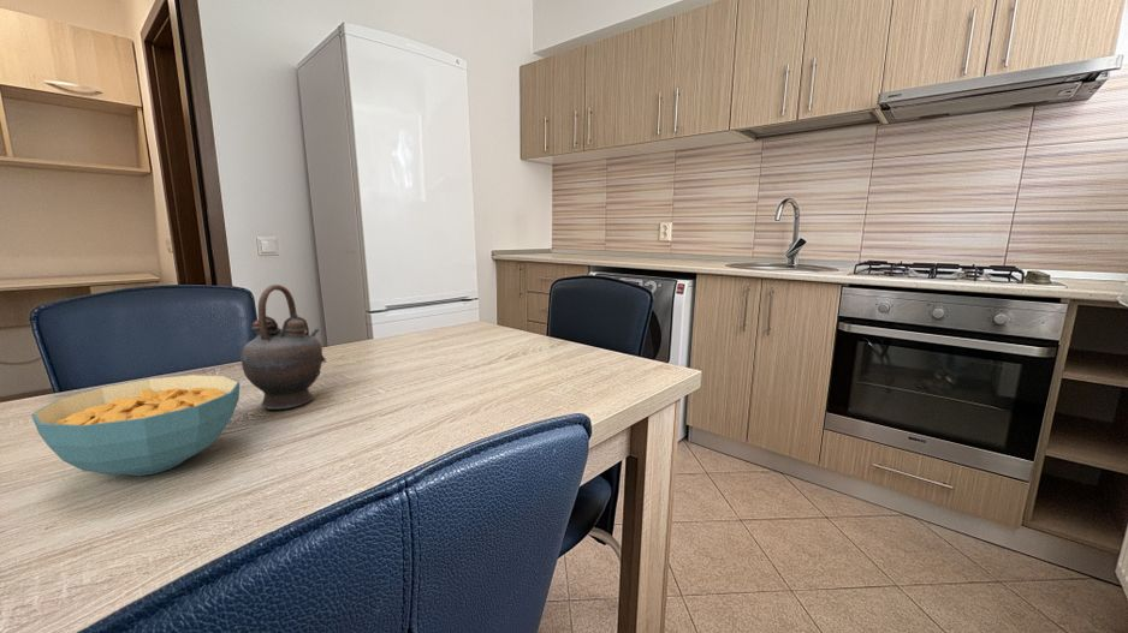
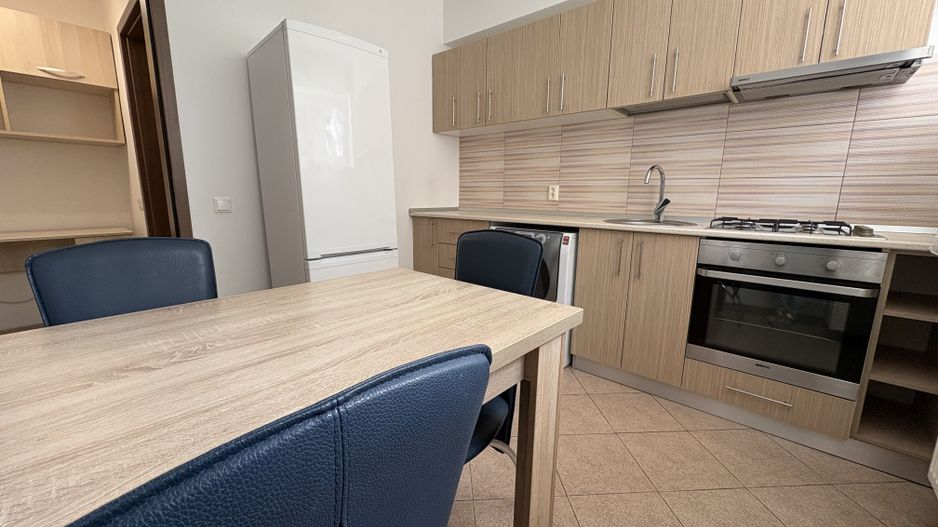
- teapot (289, 344)
- cereal bowl (152, 430)
